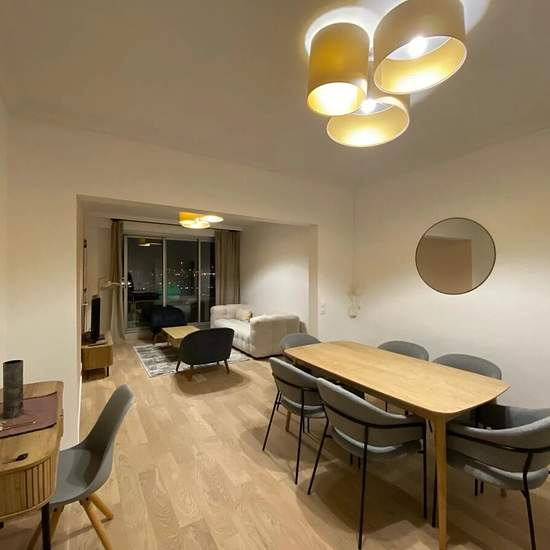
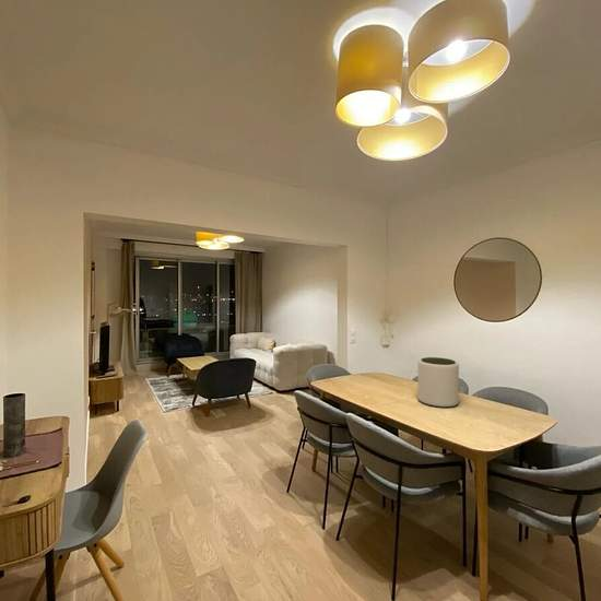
+ plant pot (437, 380)
